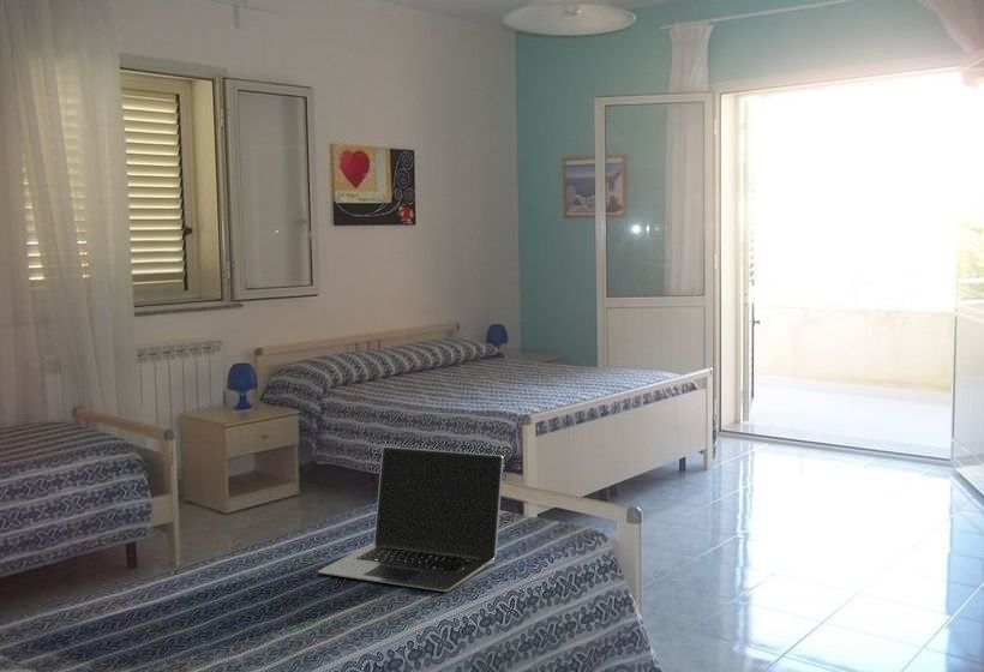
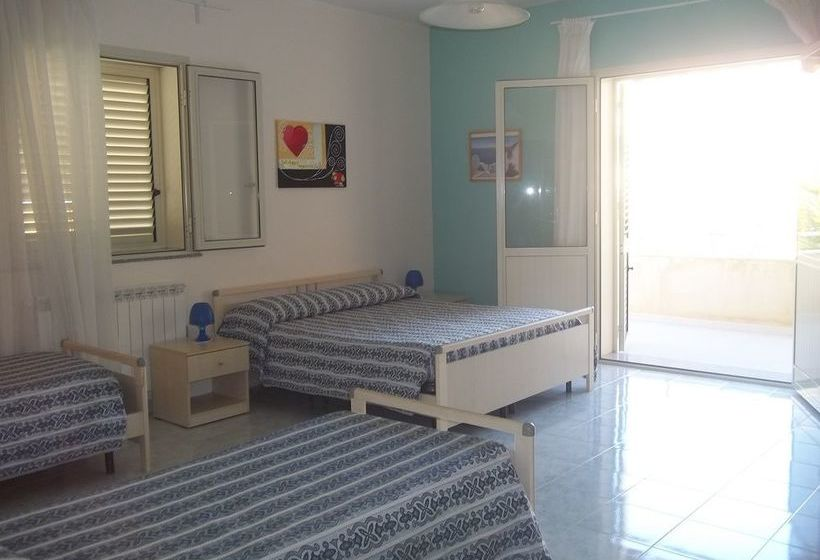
- laptop (412, 512)
